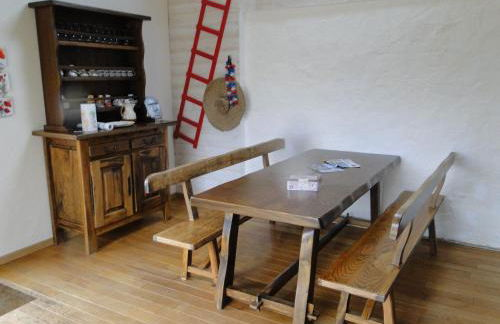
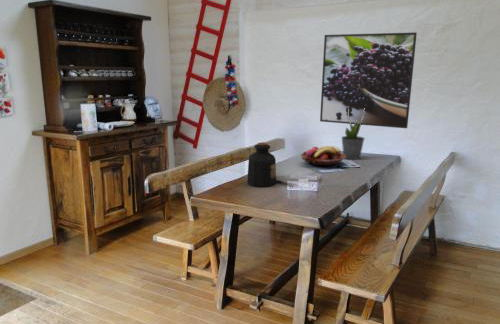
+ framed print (364, 80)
+ bottle (261, 163)
+ fruit basket (323, 155)
+ potted plant (353, 133)
